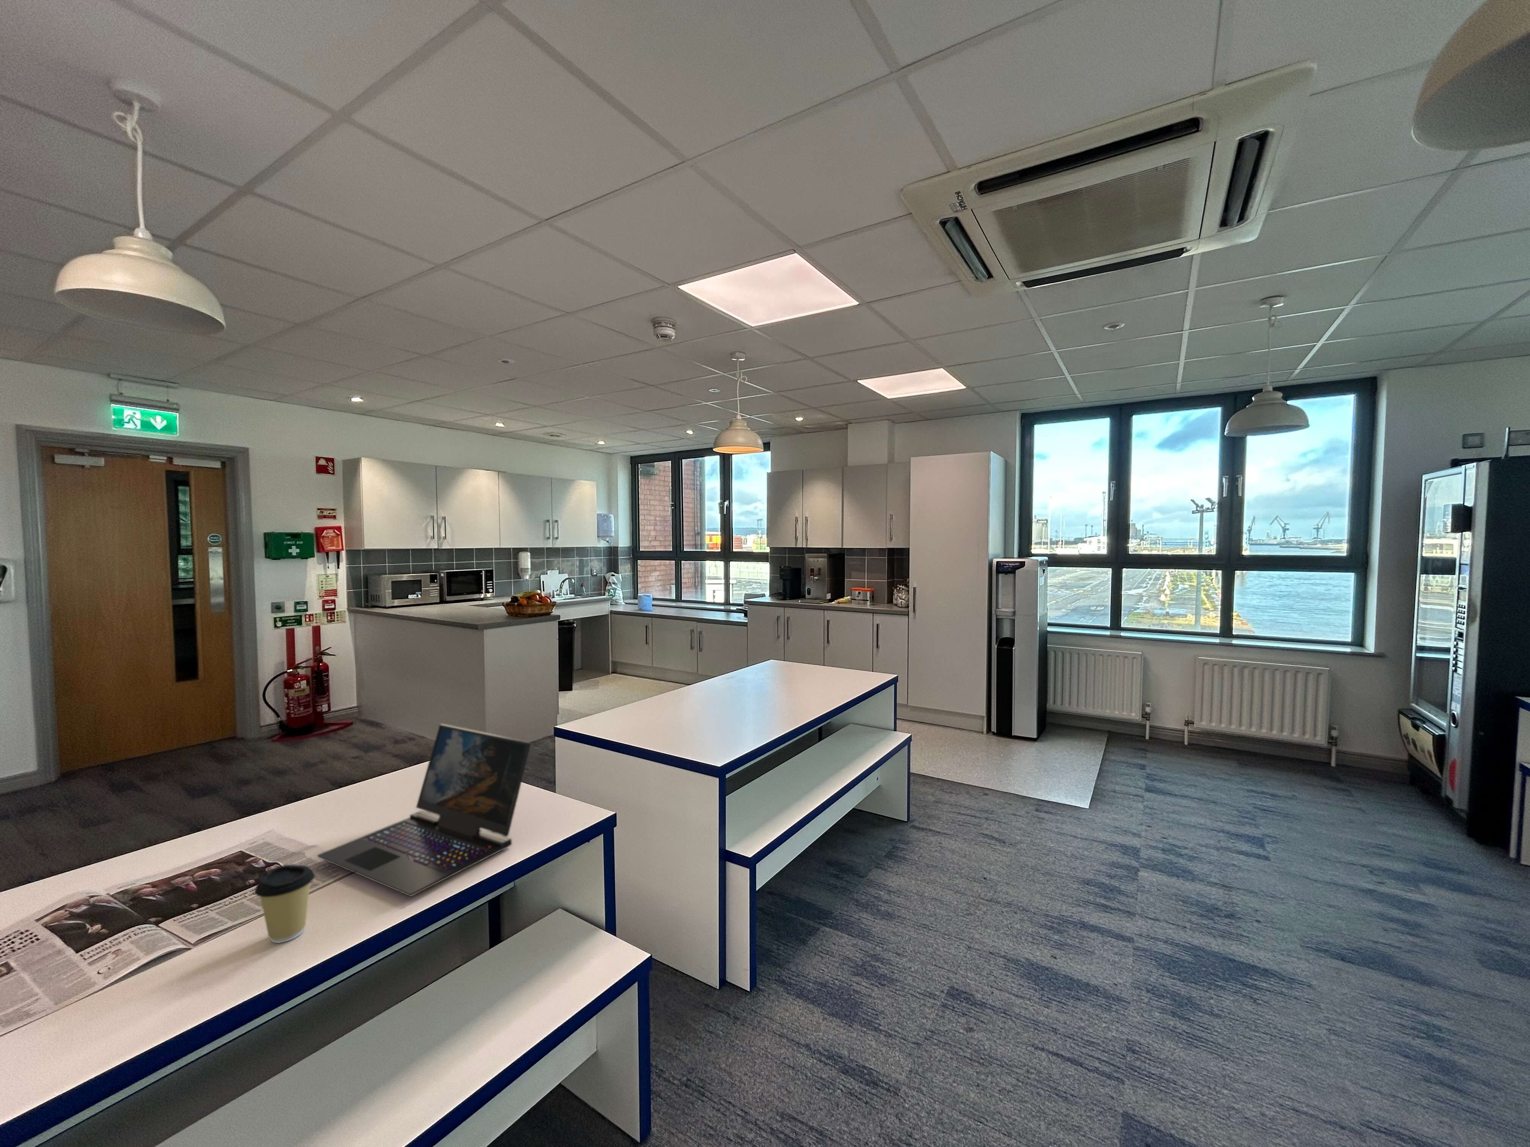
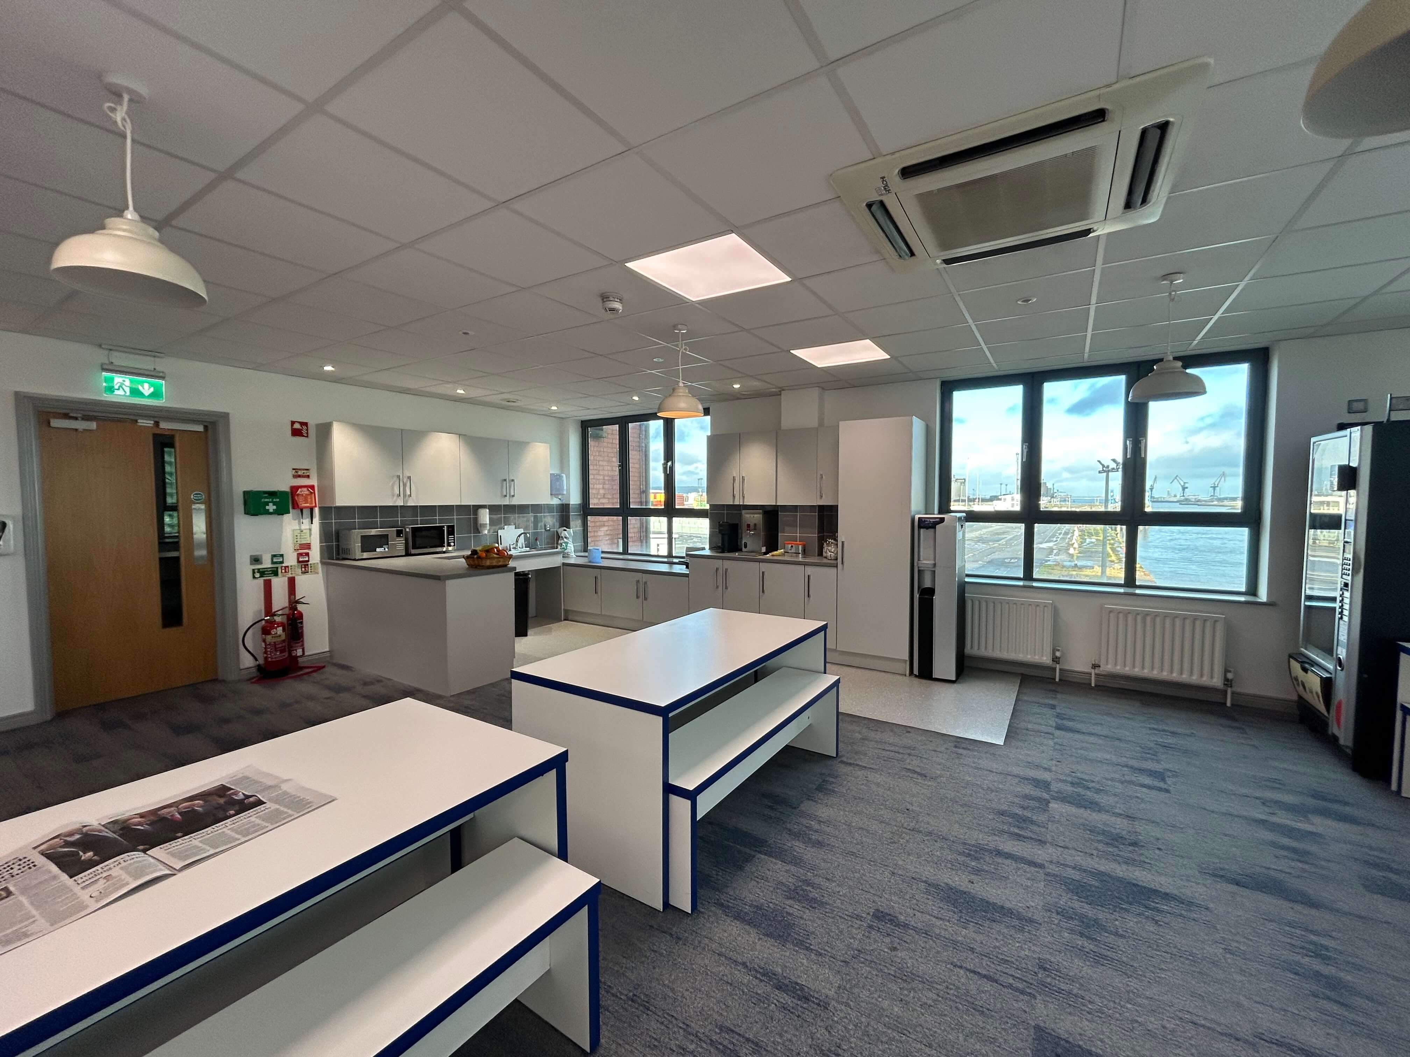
- laptop (429, 800)
- coffee cup (286, 904)
